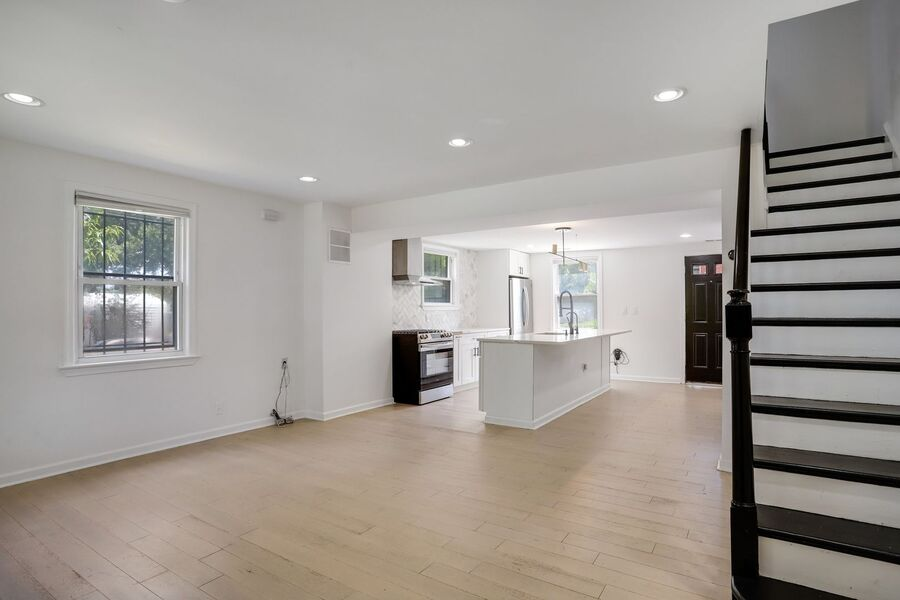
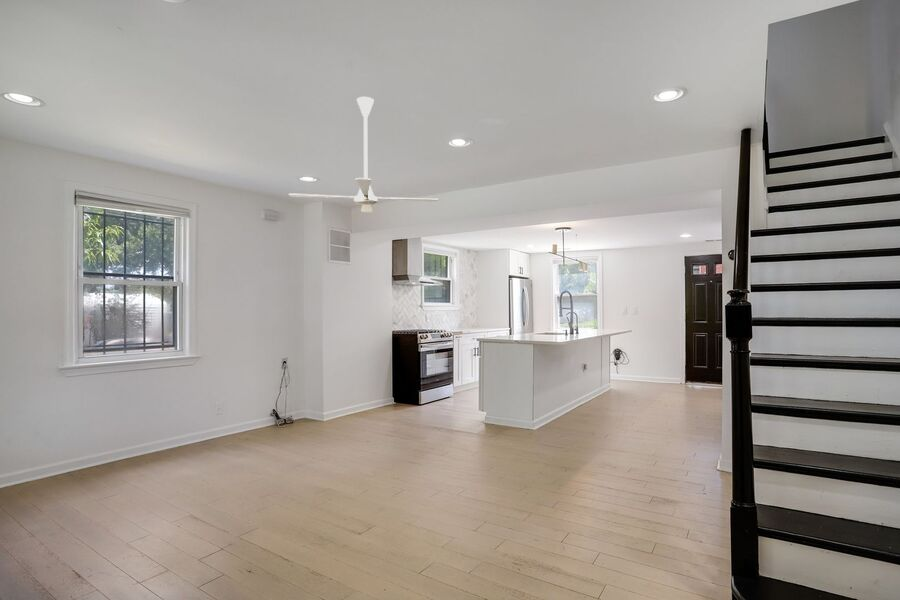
+ ceiling fan (365, 152)
